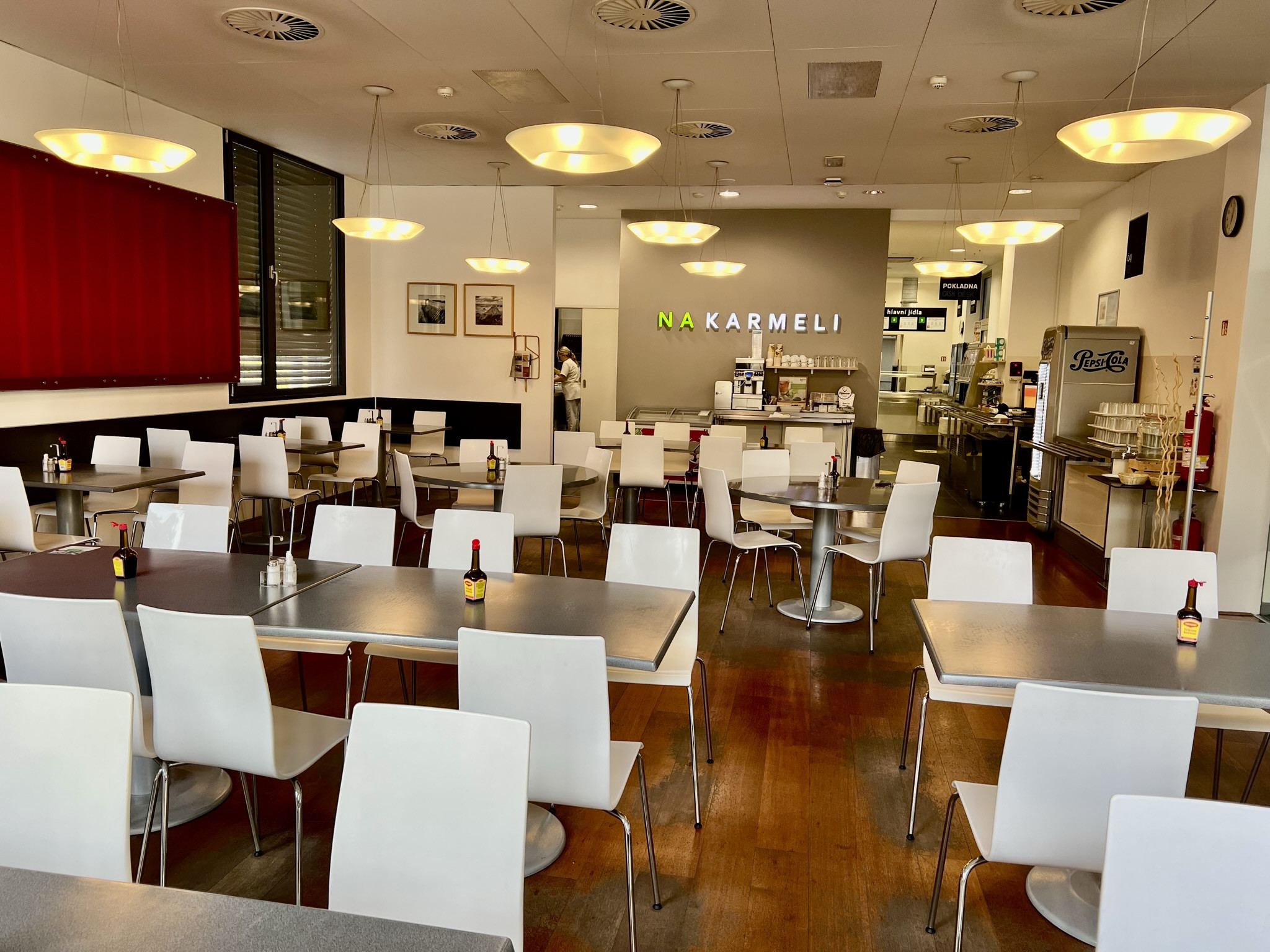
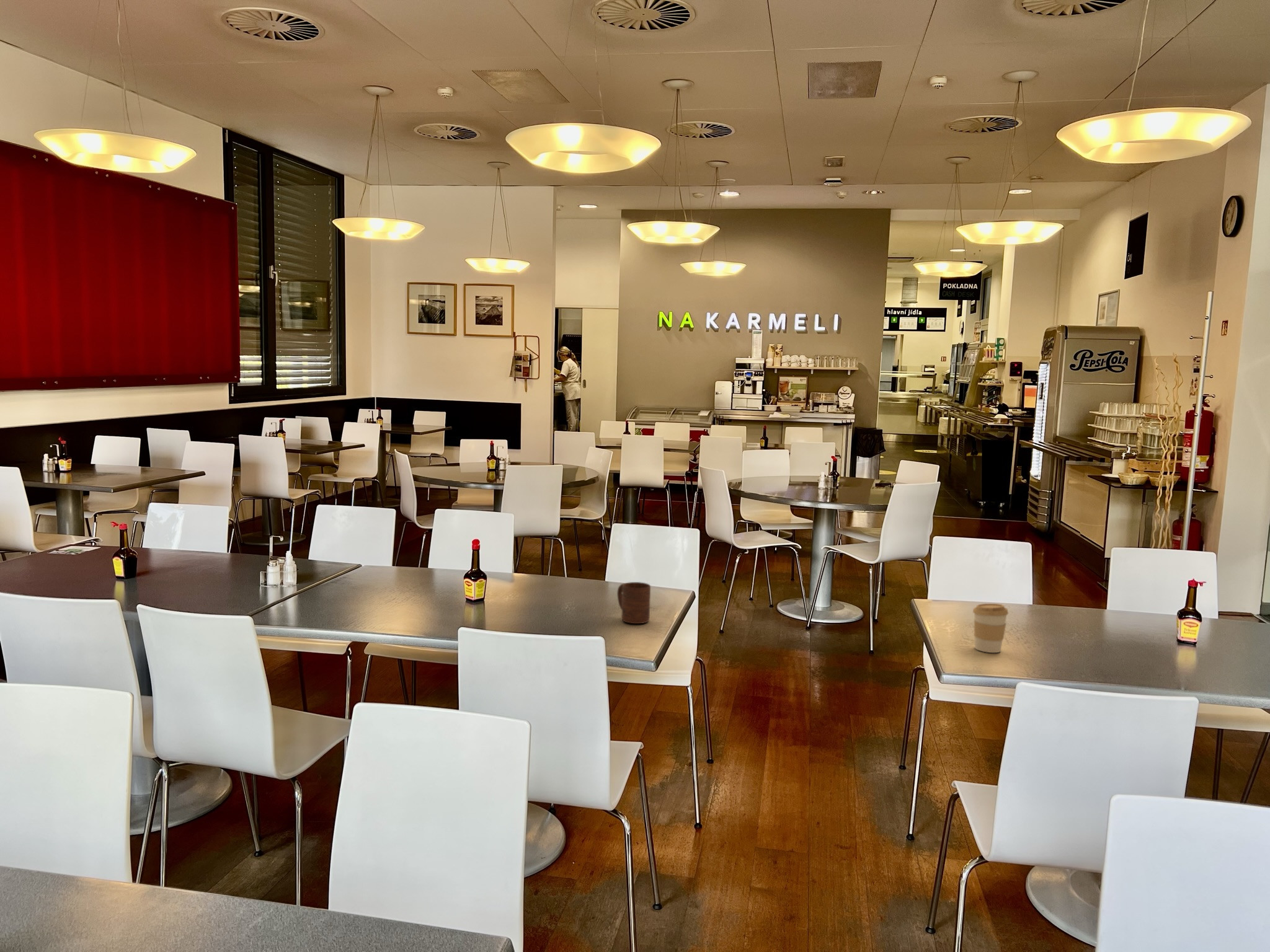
+ coffee cup (989, 627)
+ cup (632, 602)
